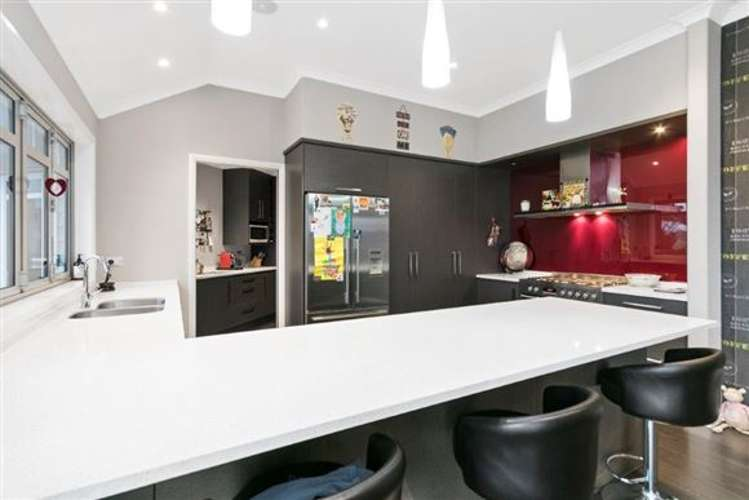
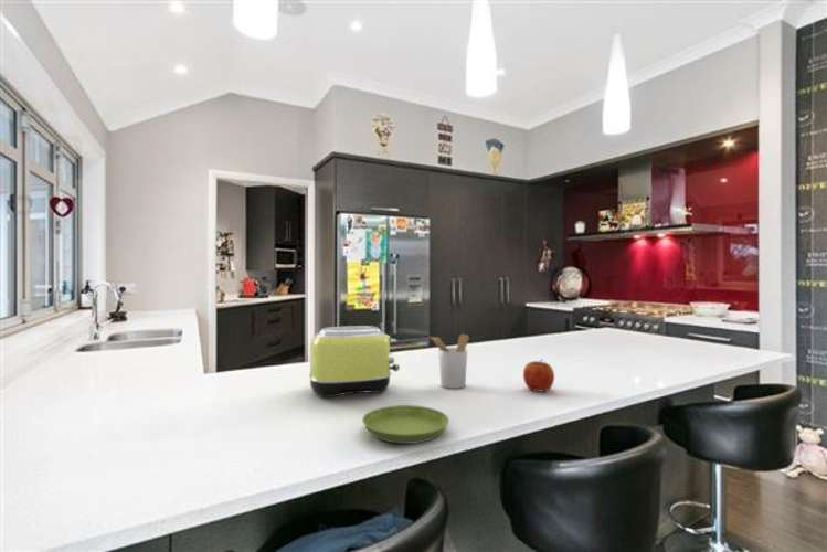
+ utensil holder (447, 359)
+ fruit (538, 373)
+ saucer (405, 424)
+ toaster (353, 359)
